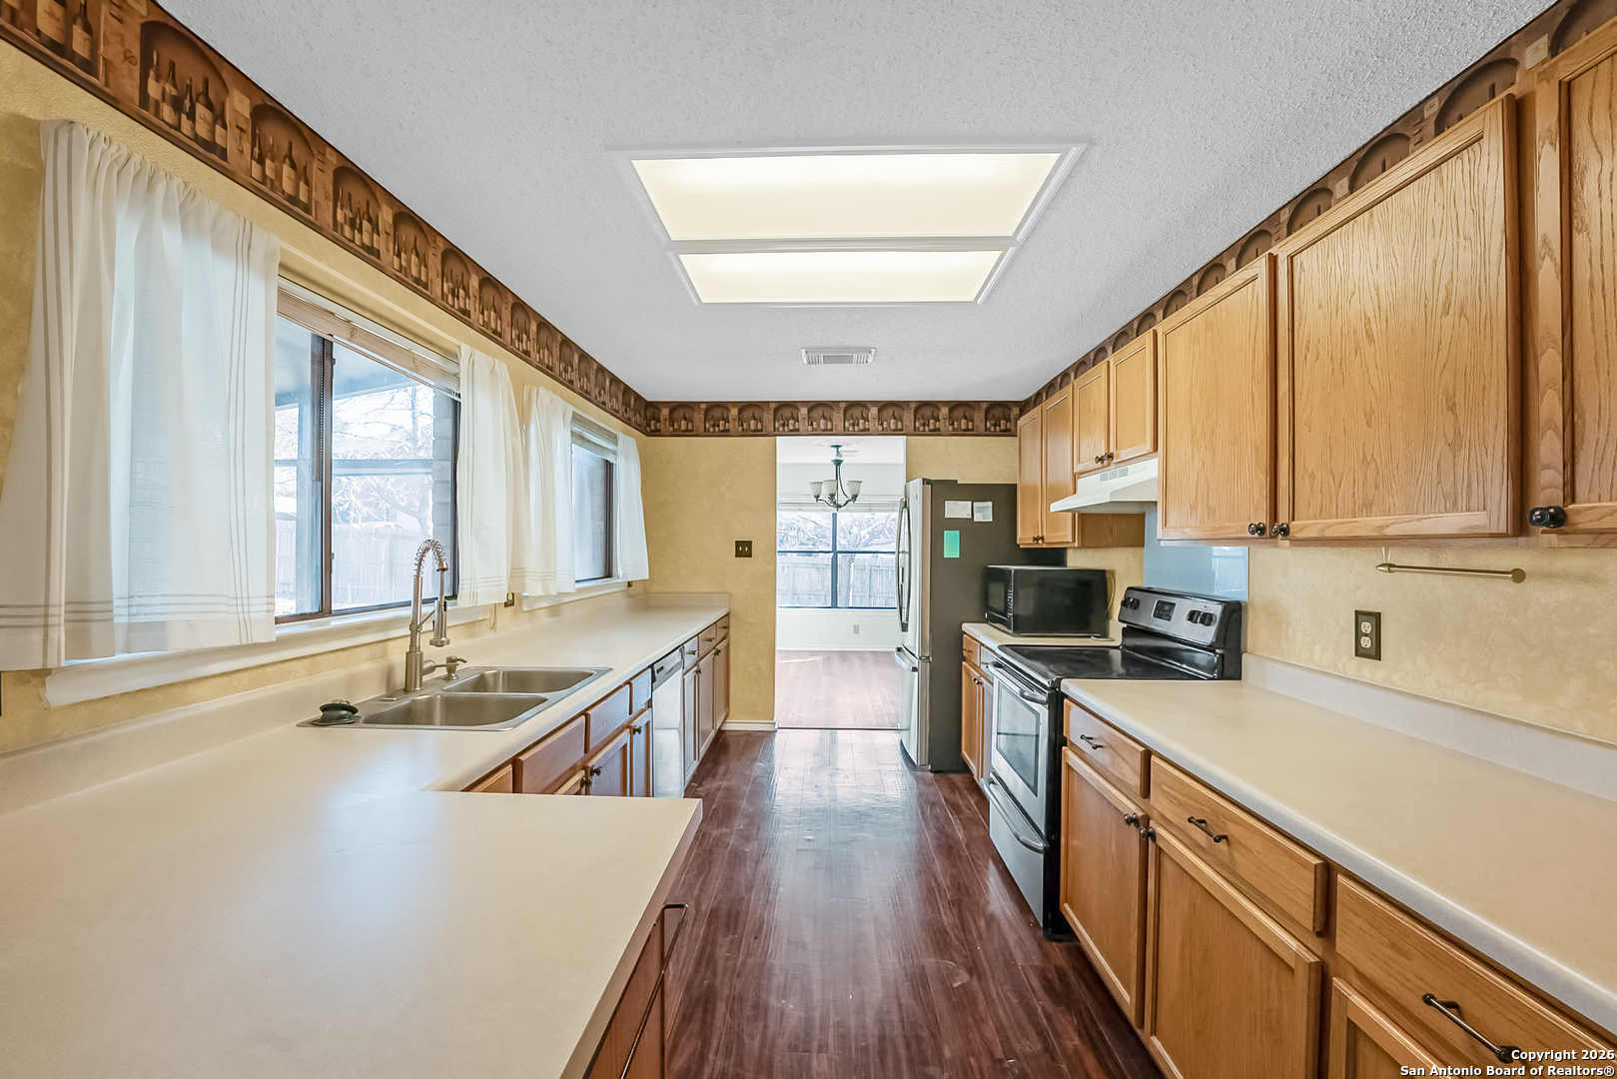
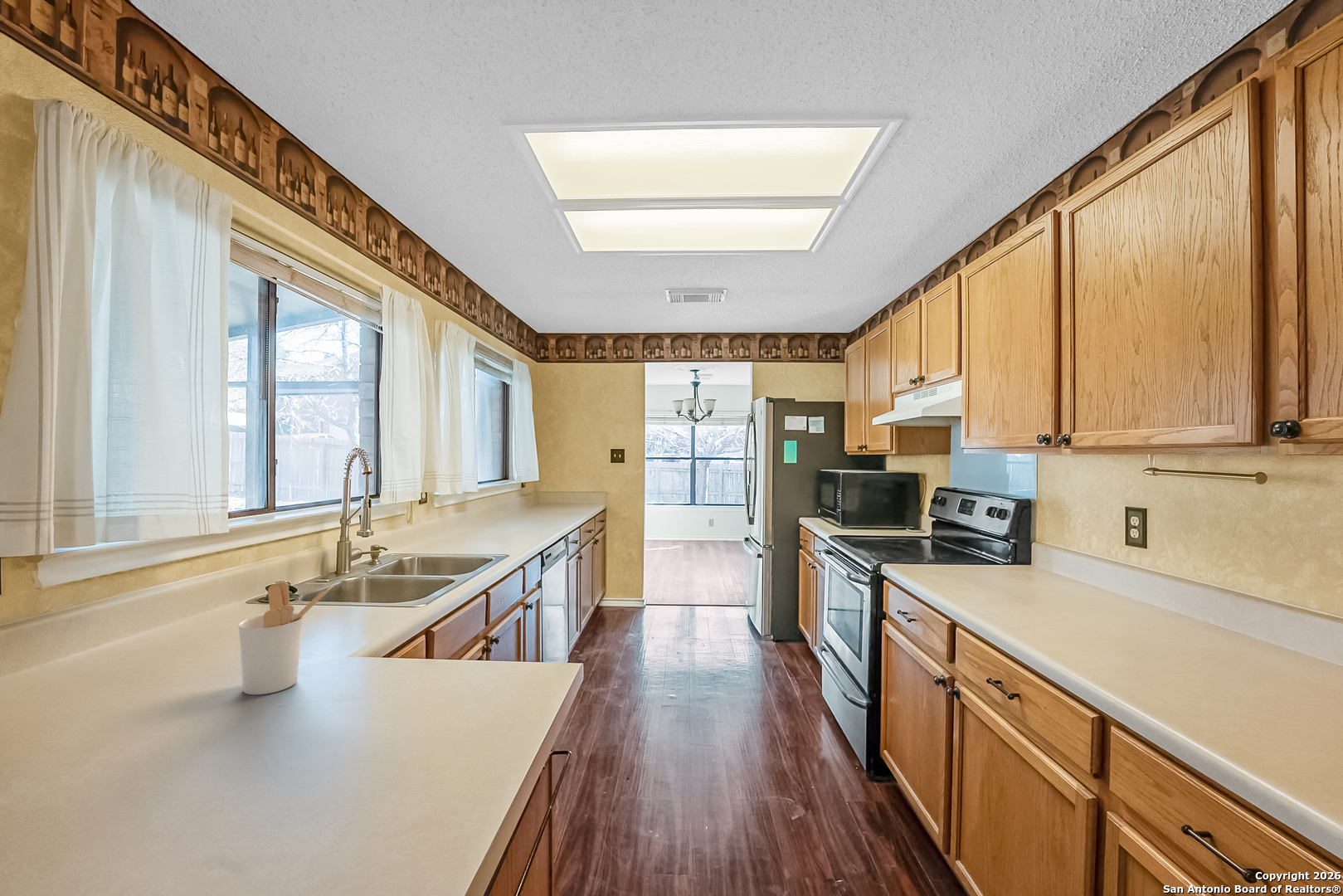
+ utensil holder (288, 635)
